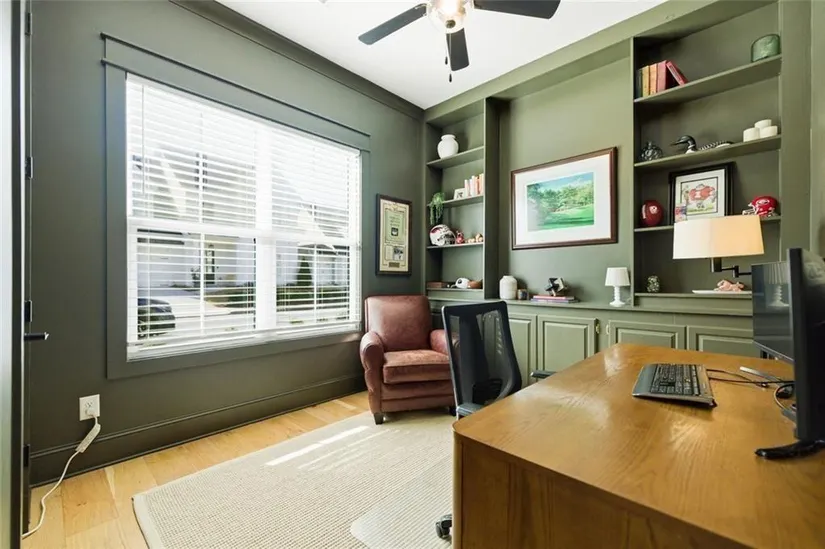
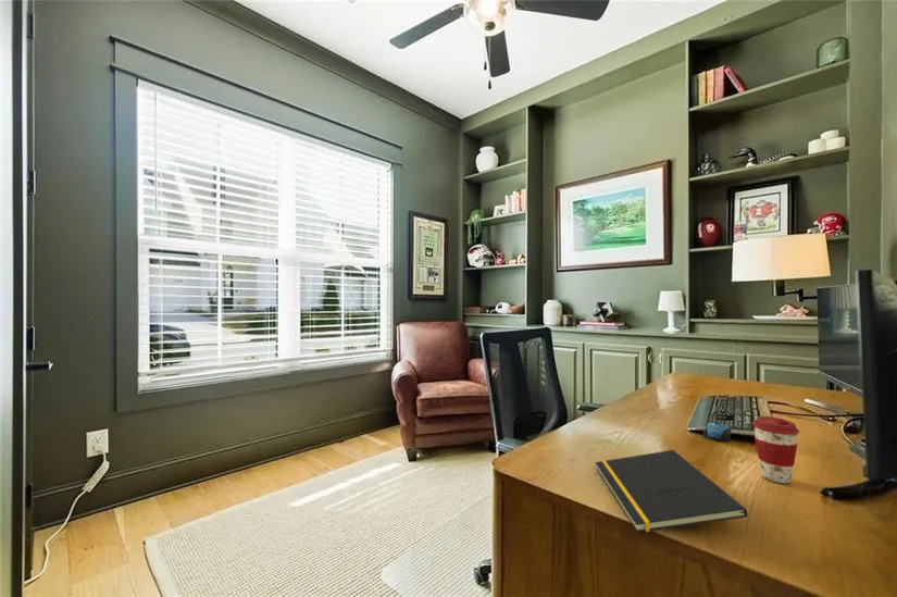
+ notepad (658, 485)
+ coffee cup (775, 449)
+ computer mouse (717, 428)
